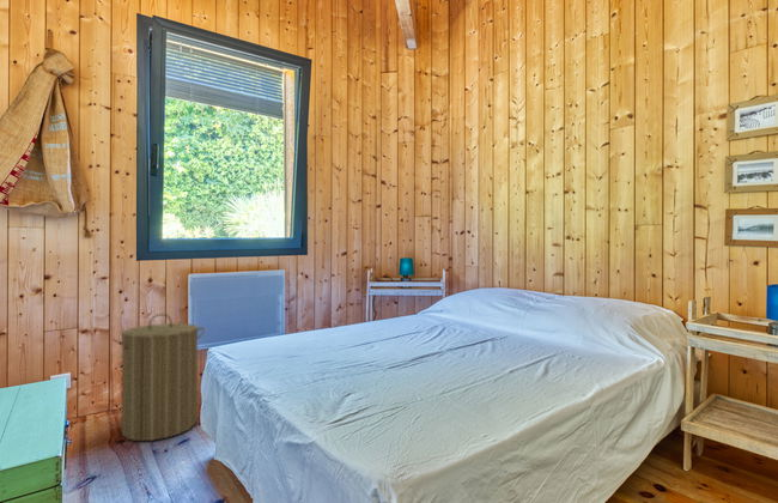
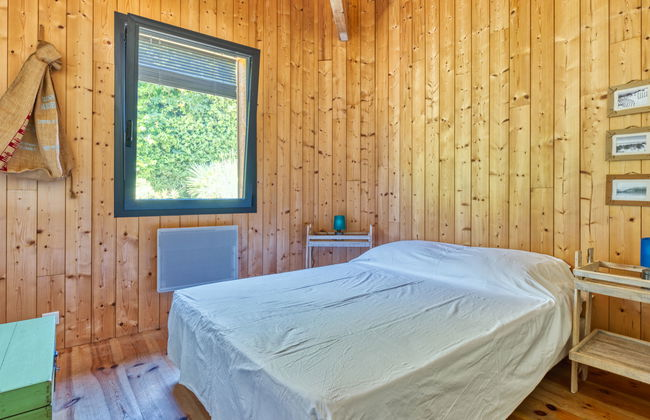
- laundry hamper (160, 369)
